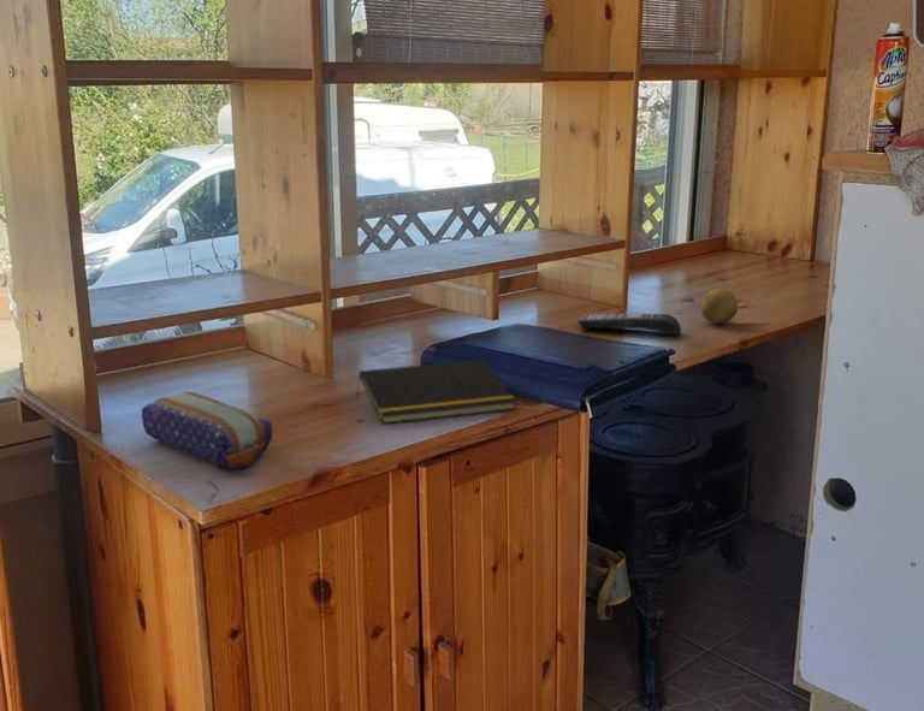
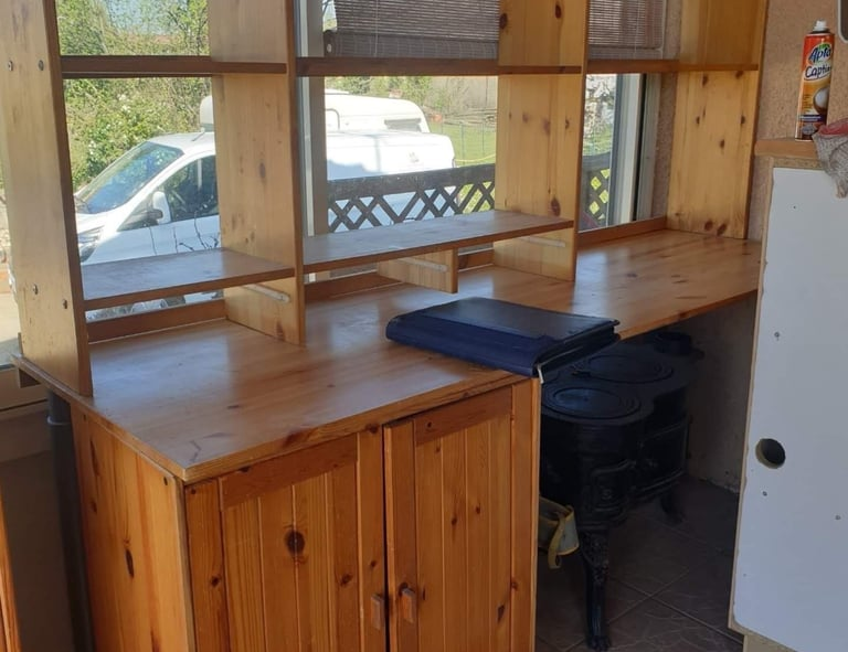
- notepad (436, 389)
- pencil case (205, 426)
- remote control (628, 321)
- fruit (718, 306)
